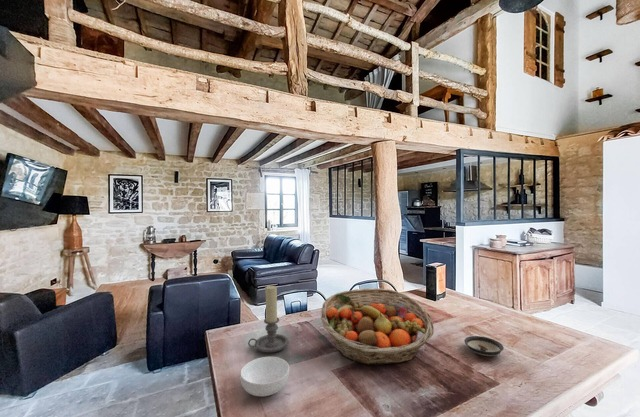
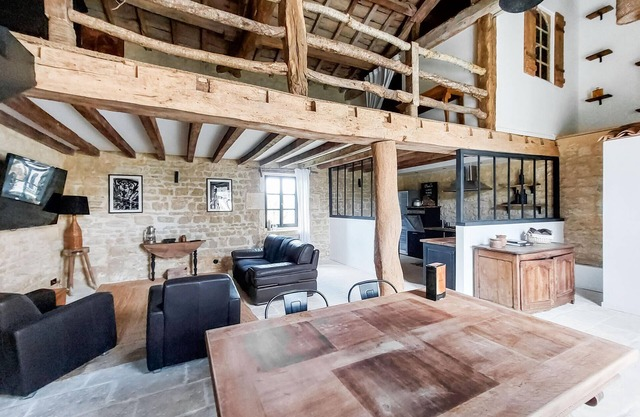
- candle holder (268, 316)
- fruit basket (375, 323)
- cereal bowl (265, 378)
- saucer (483, 347)
